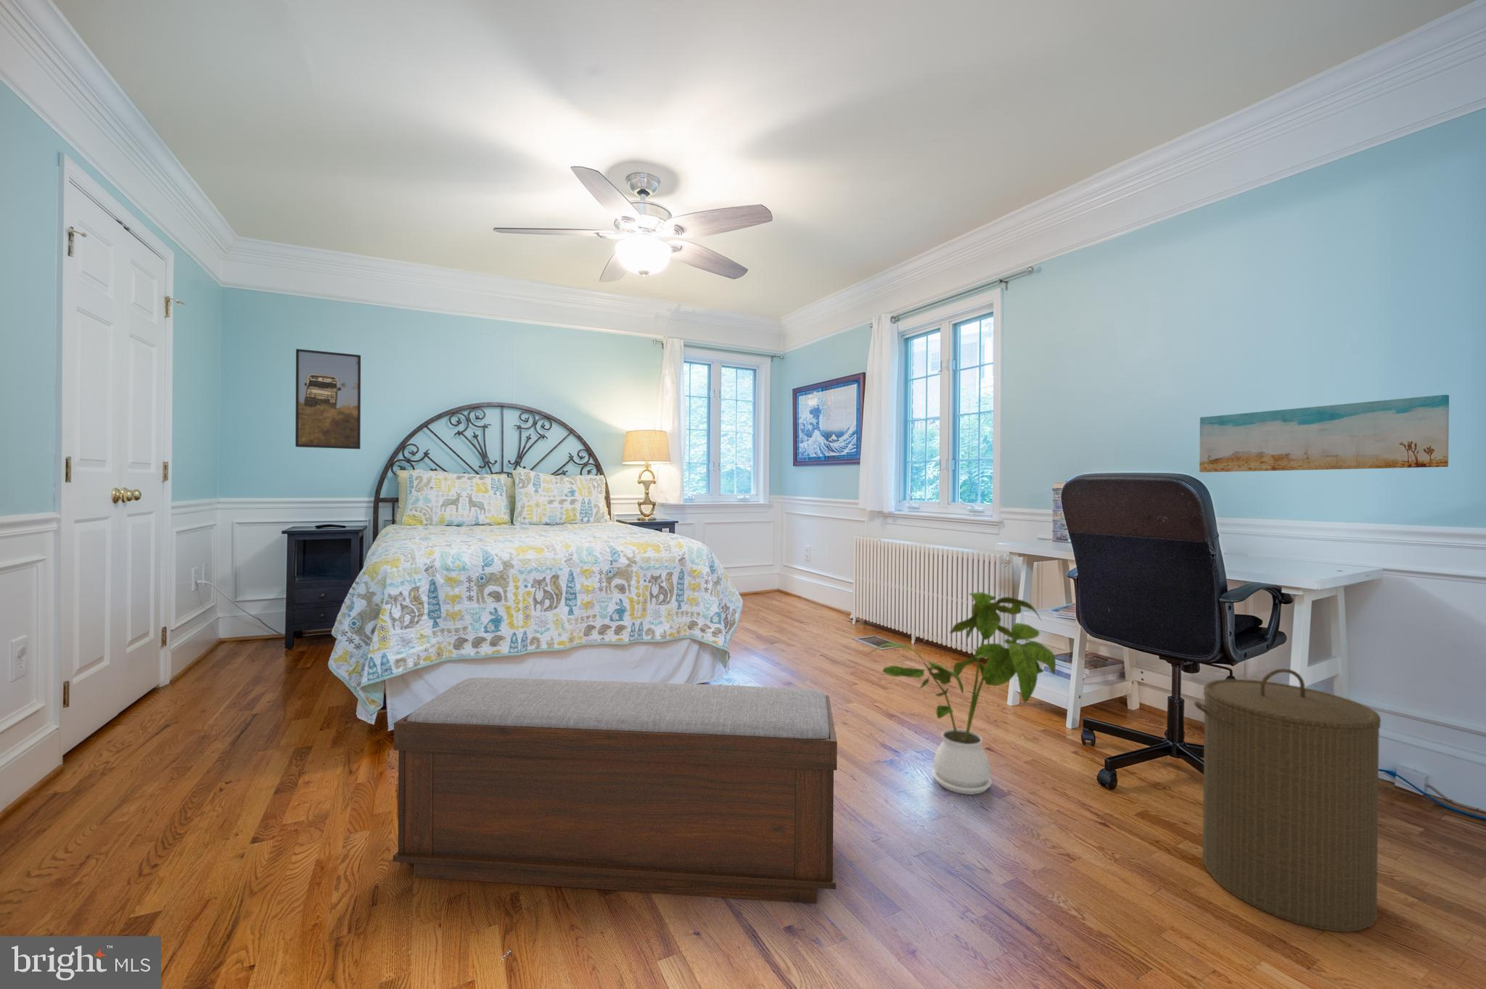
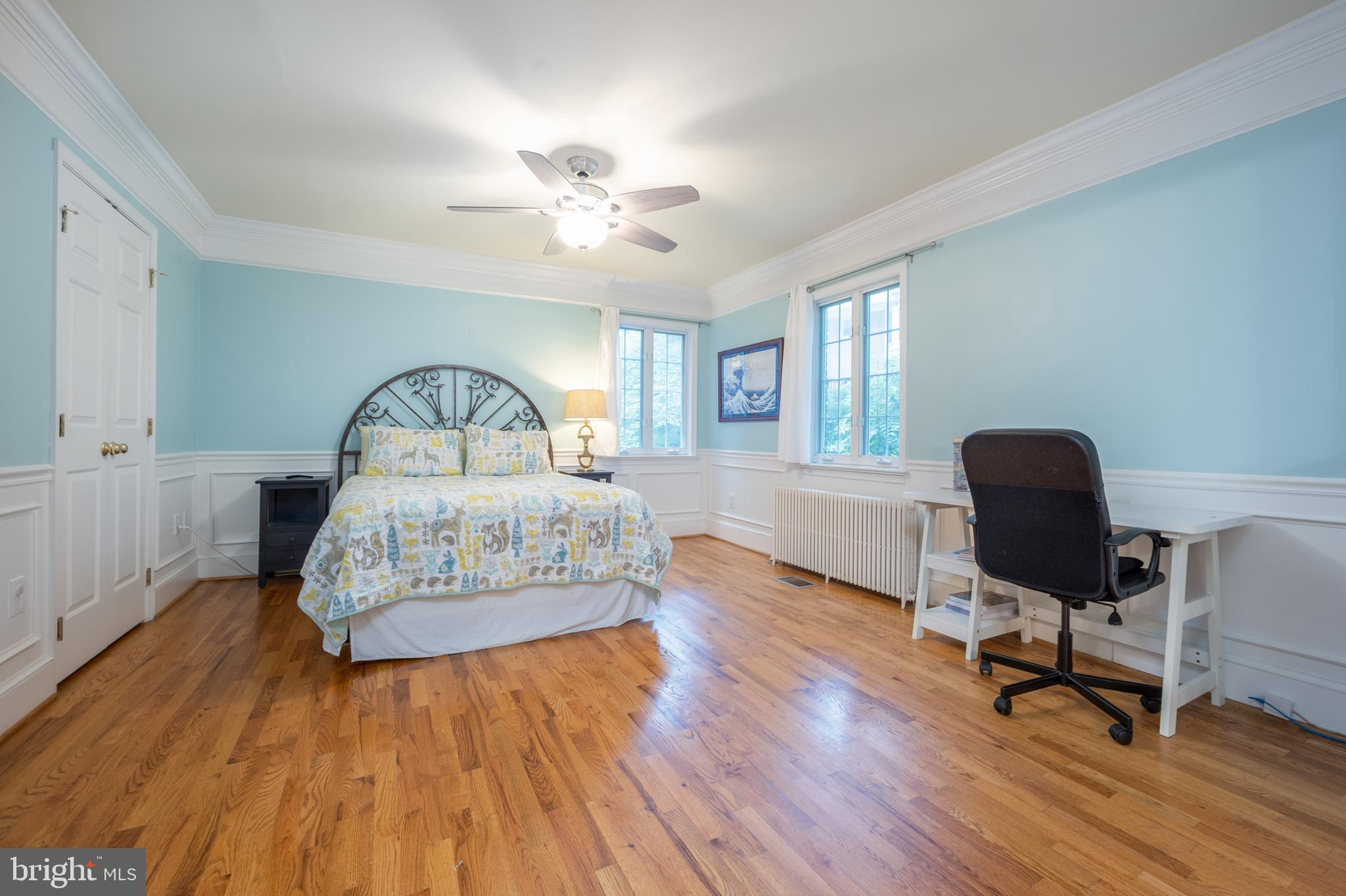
- house plant (975, 681)
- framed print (329, 400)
- laundry hamper (1285, 777)
- wall art (1308, 438)
- bench (627, 775)
